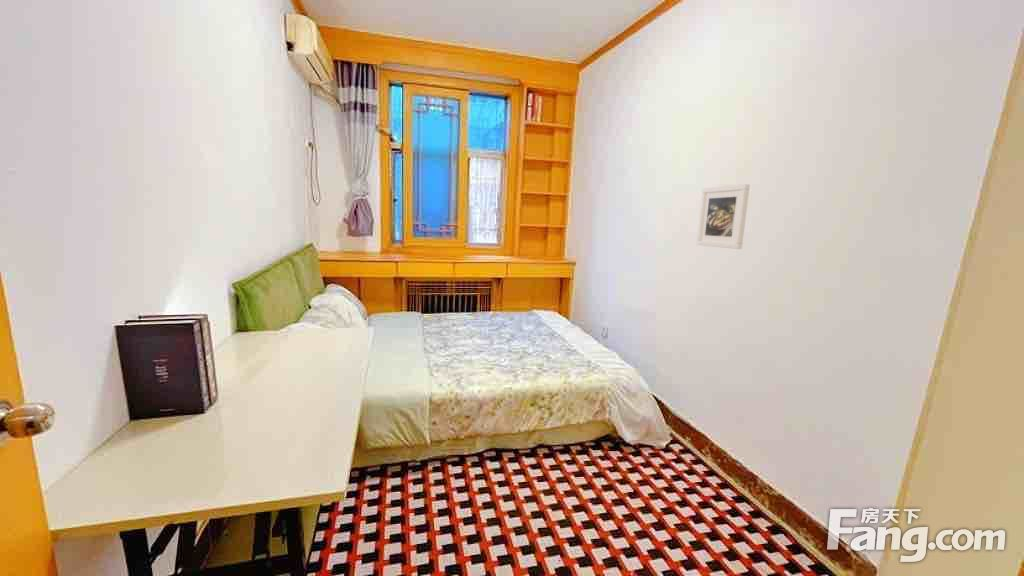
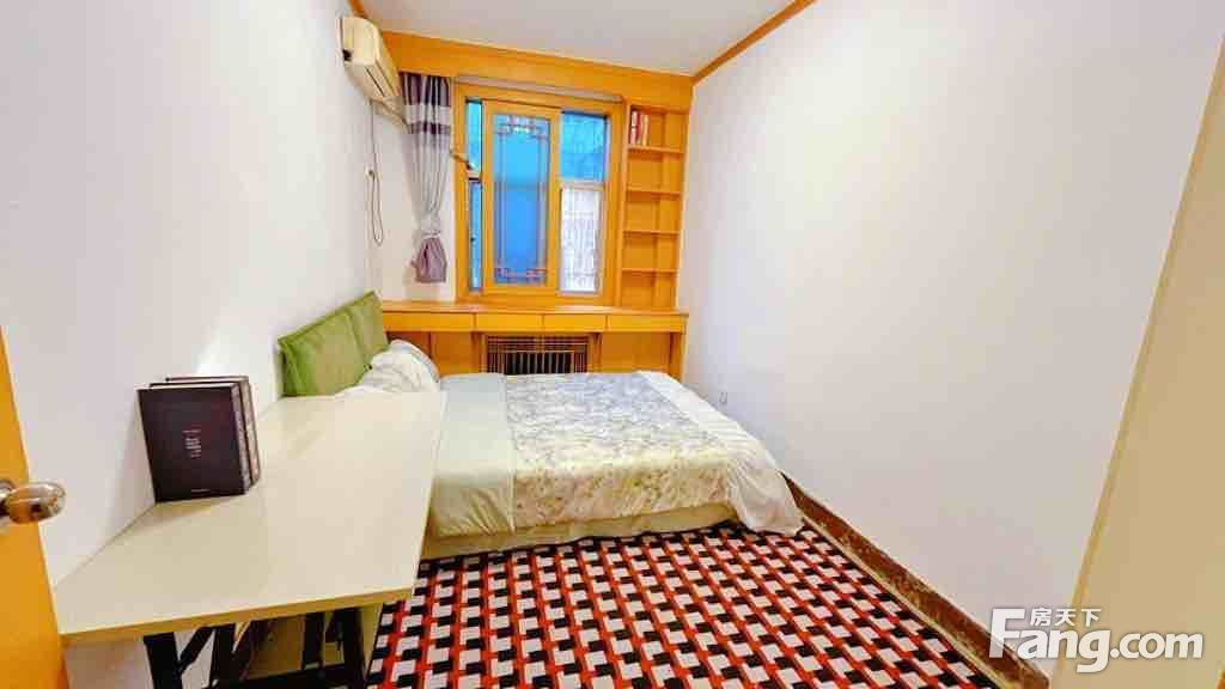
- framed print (720, 216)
